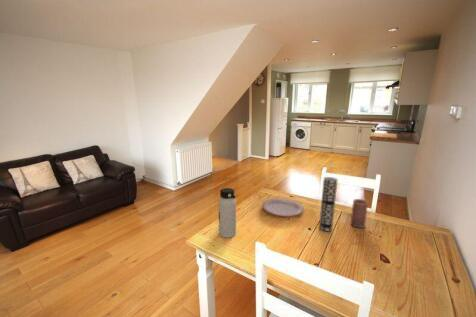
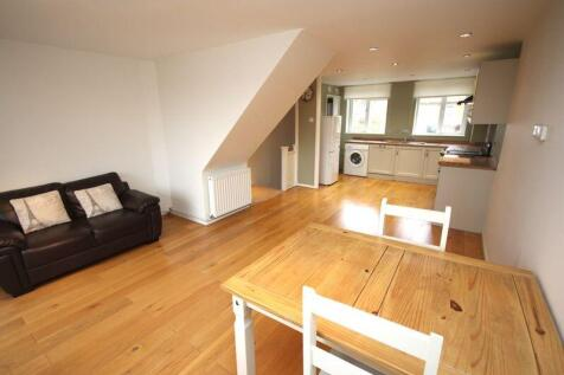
- vase (328, 204)
- plate (282, 207)
- candle (359, 213)
- water bottle (227, 212)
